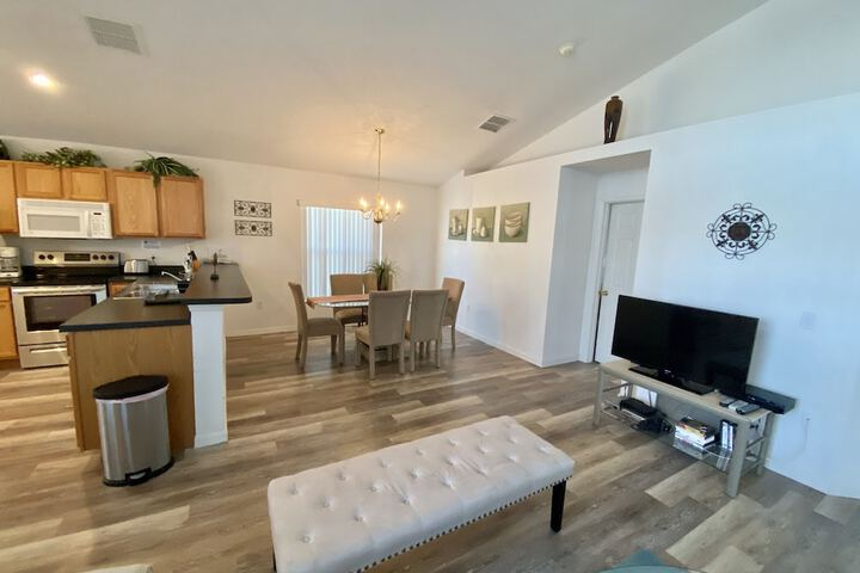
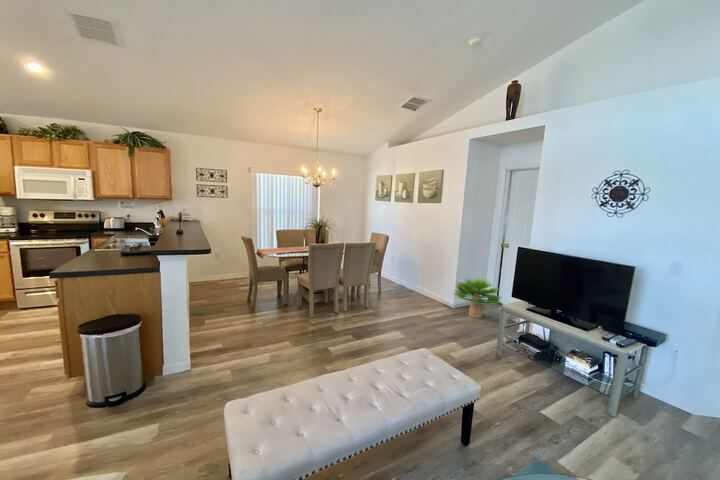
+ potted plant (476, 295)
